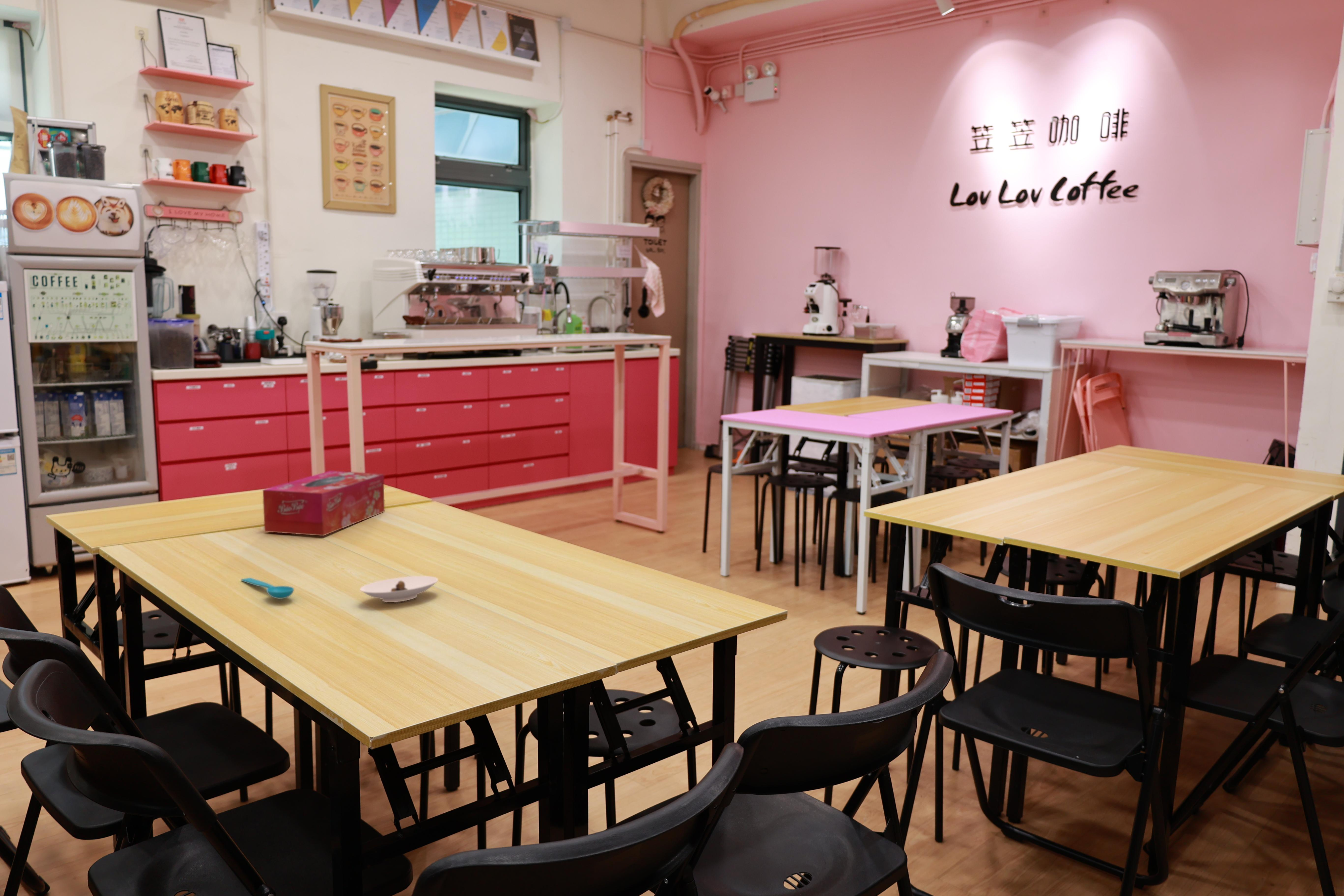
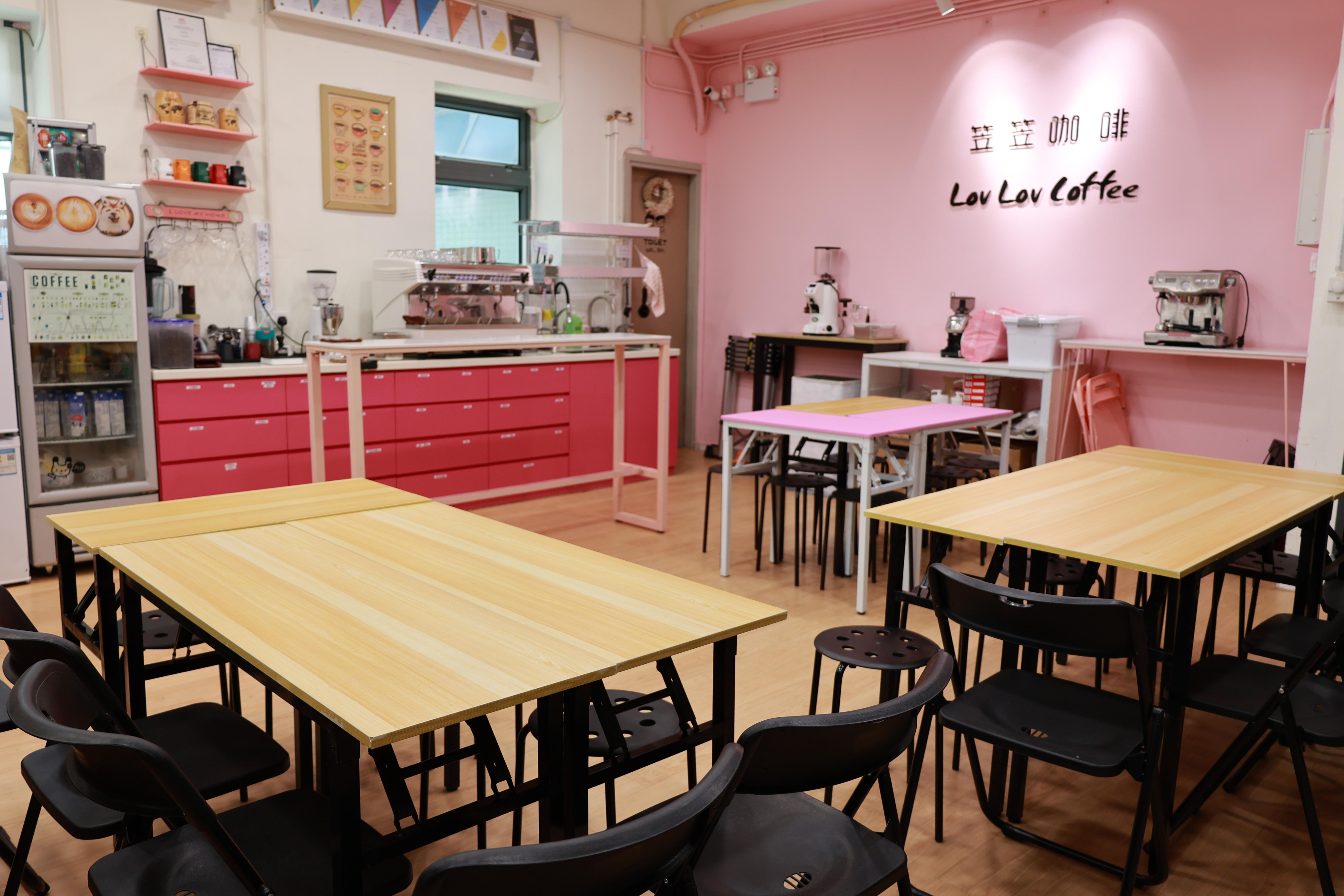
- spoon (266, 585)
- tissue box (327, 501)
- saucer (400, 589)
